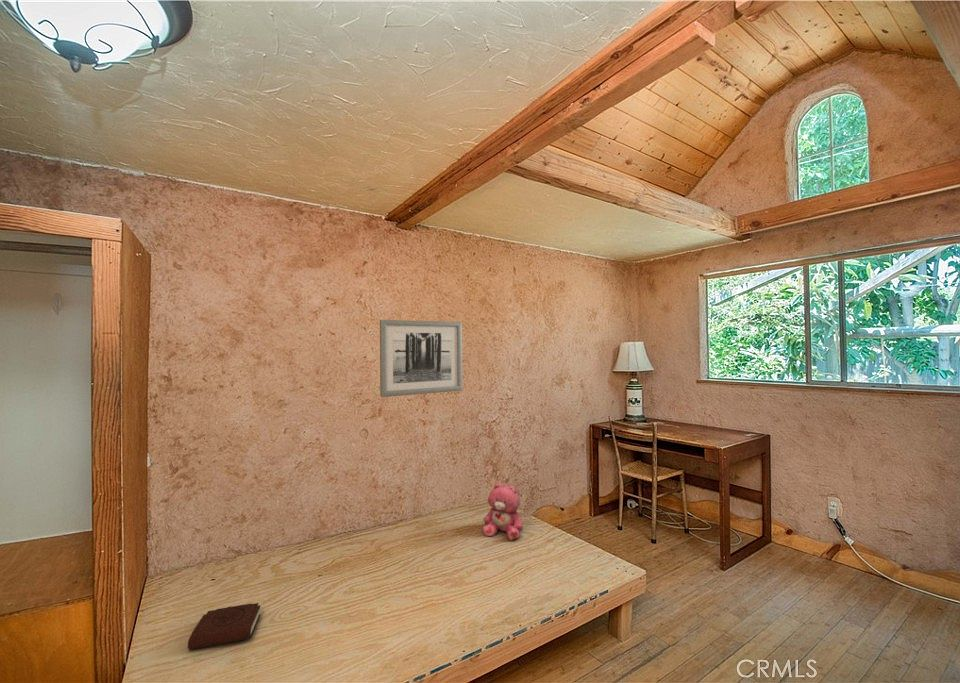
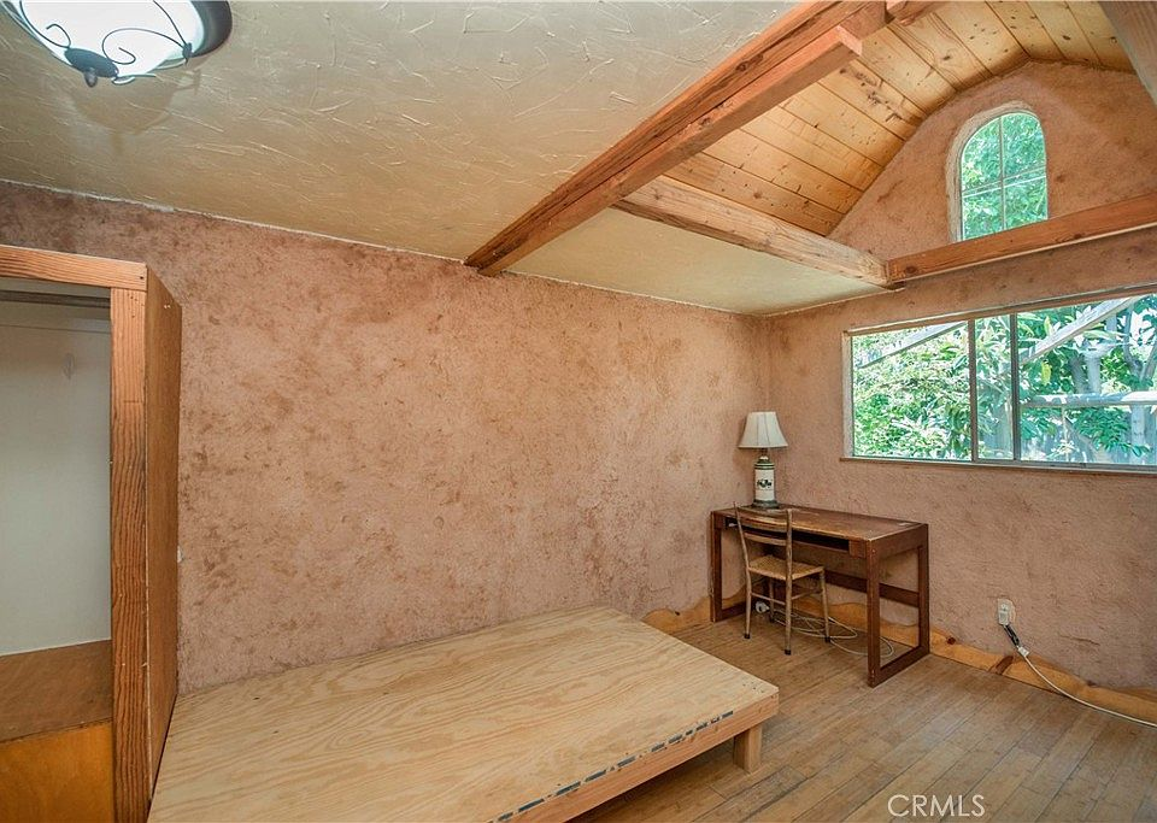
- teddy bear (503, 507)
- book (227, 624)
- wall art (423, 357)
